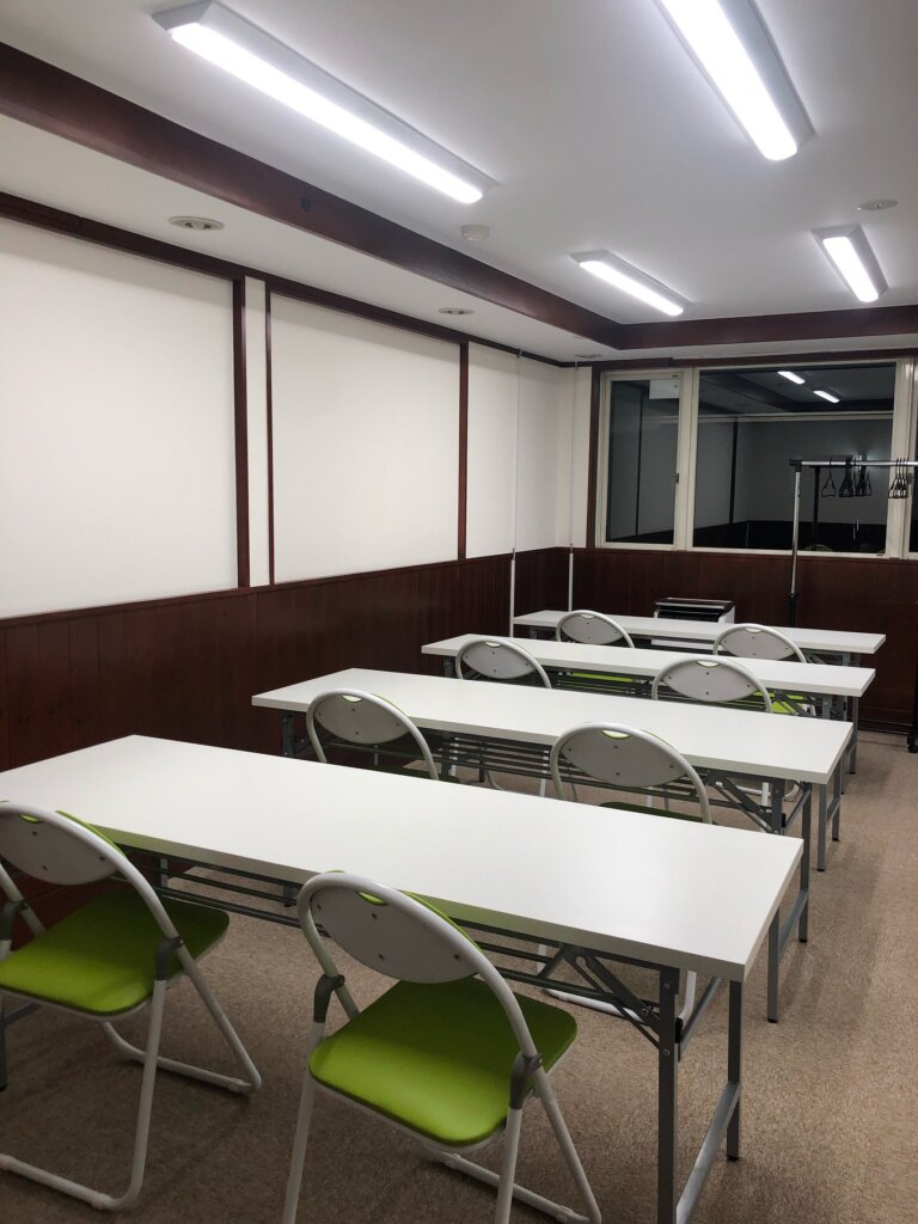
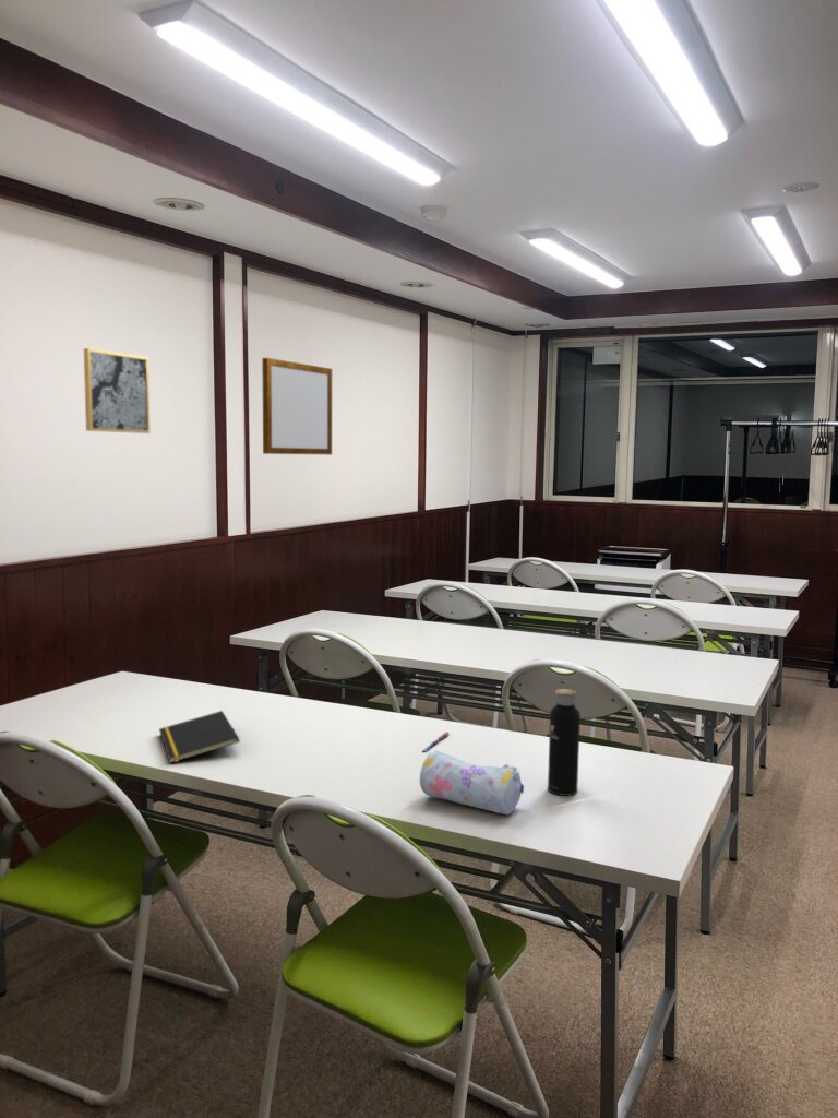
+ pencil case (469, 782)
+ water bottle (564, 736)
+ notepad (197, 735)
+ writing board (299, 408)
+ wall art (118, 392)
+ pen (435, 741)
